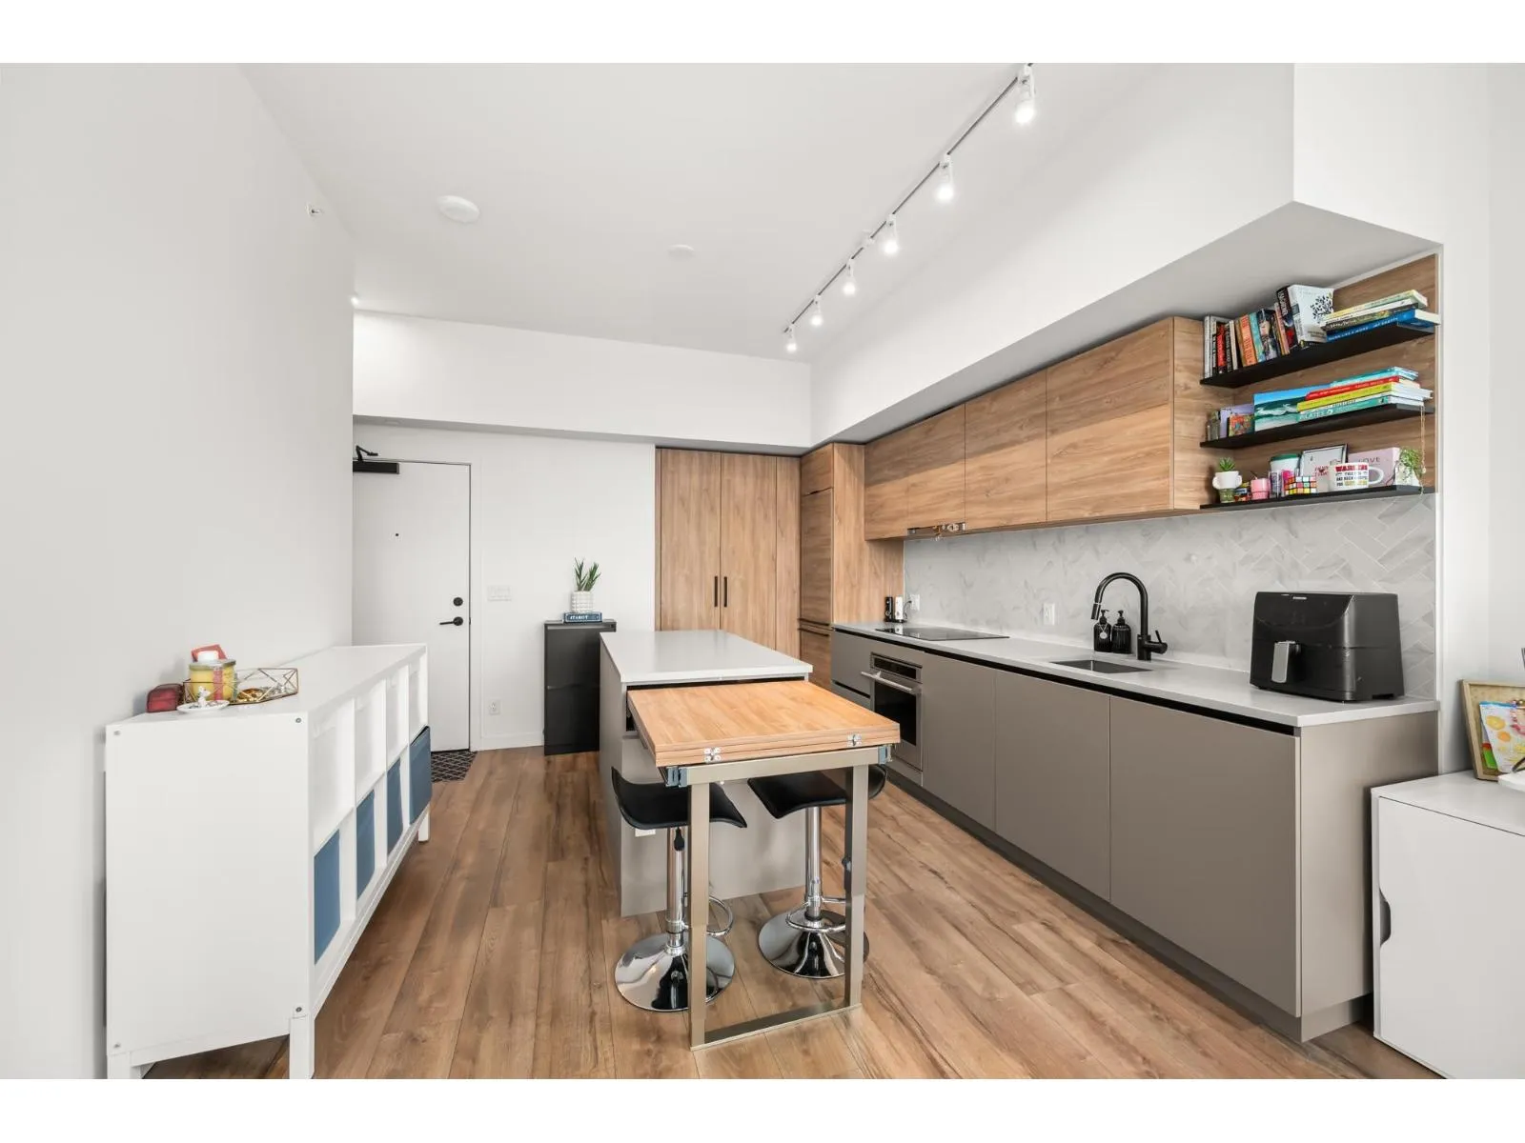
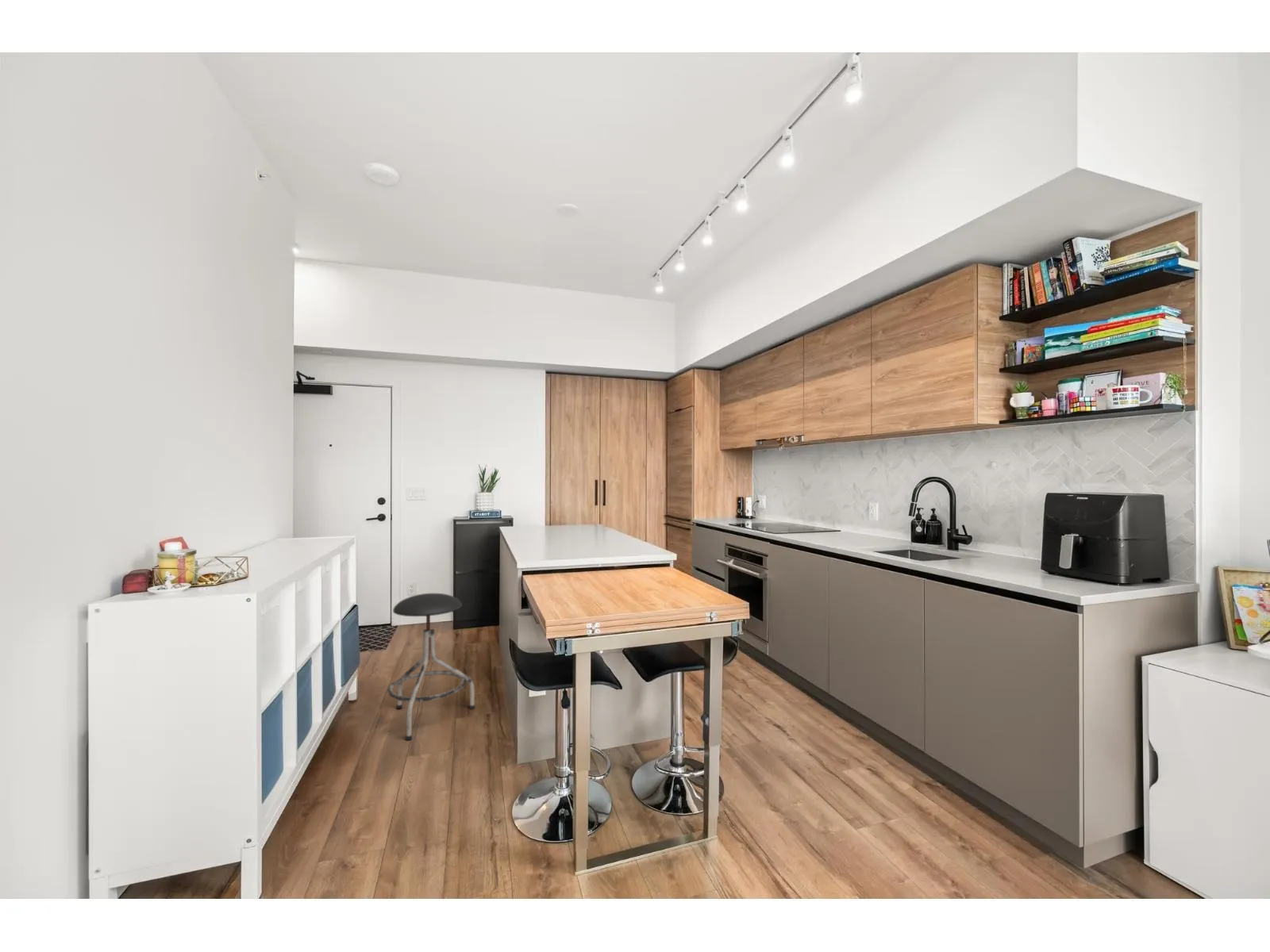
+ stool (425, 658)
